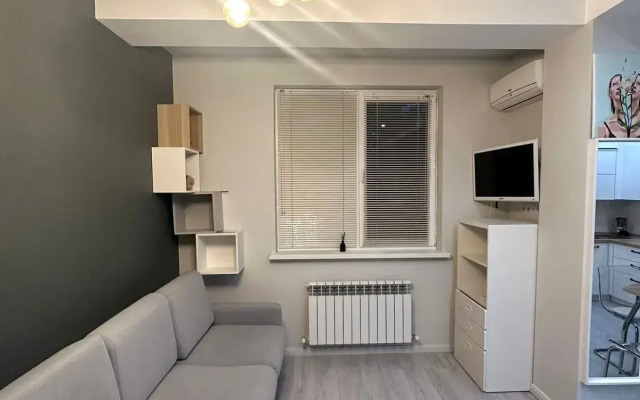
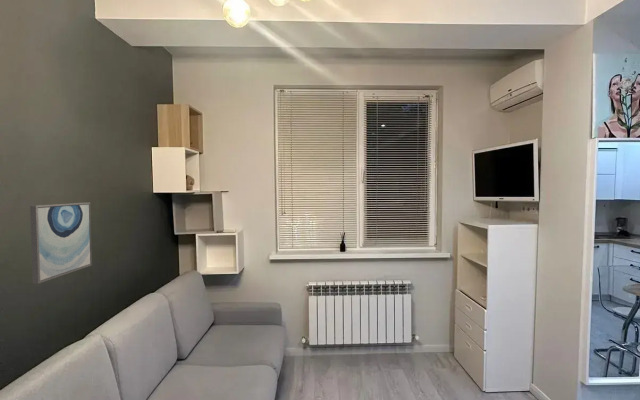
+ wall art (64, 238)
